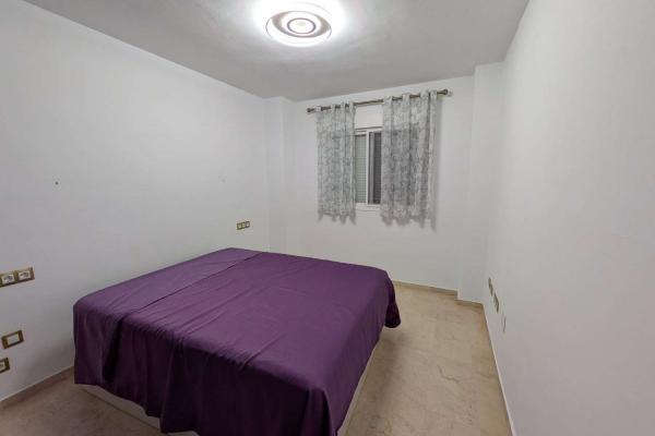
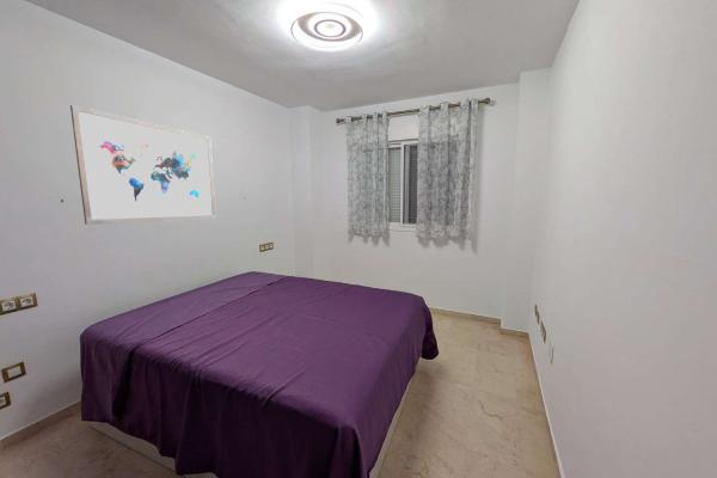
+ wall art (158, 173)
